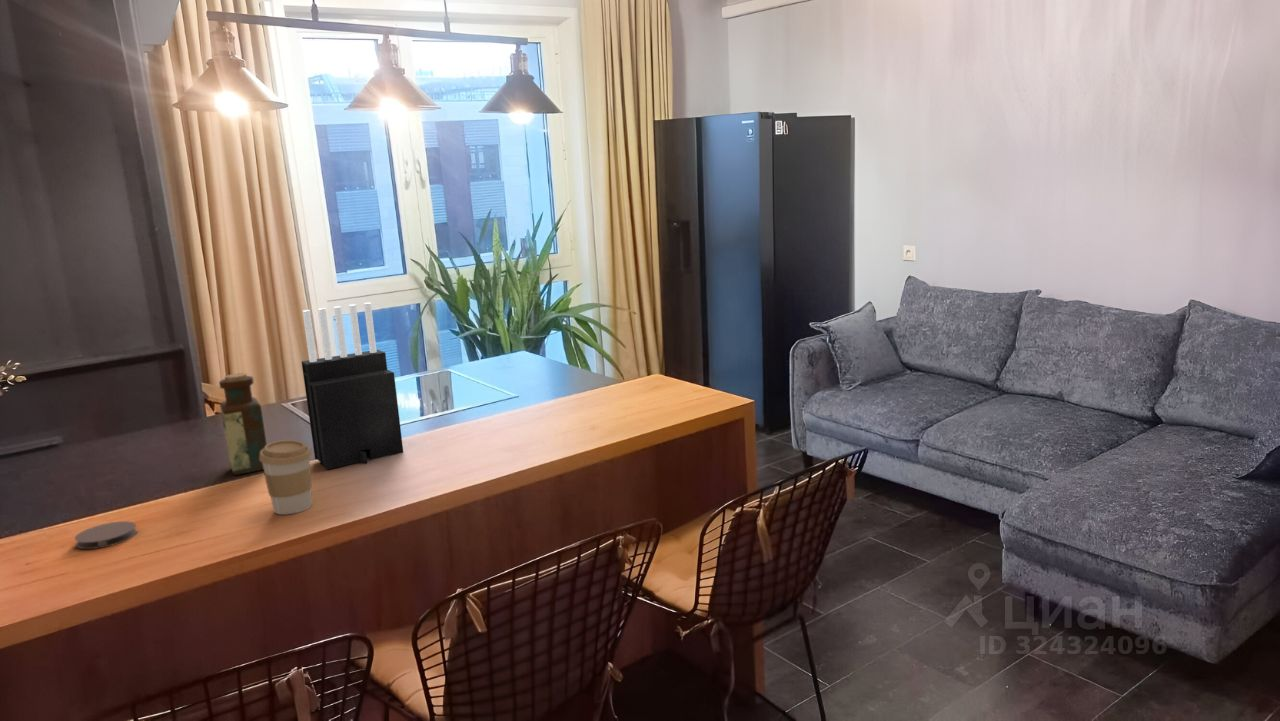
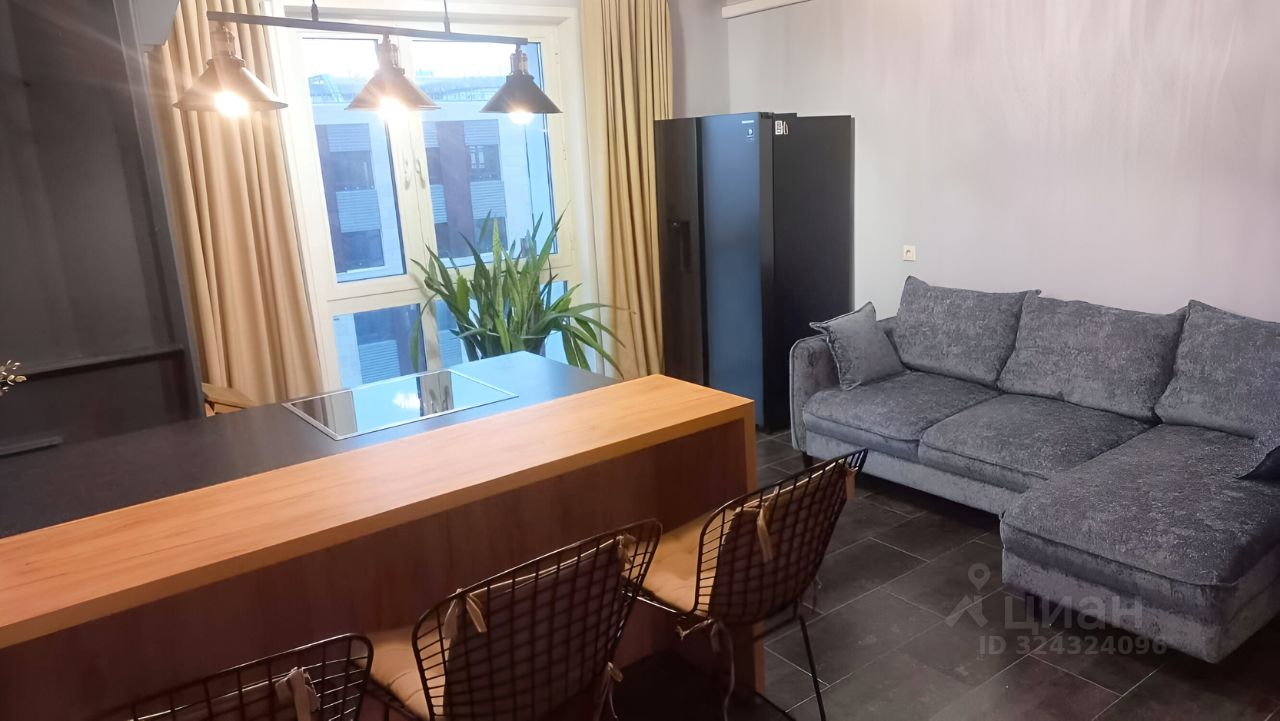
- coffee cup (288, 476)
- bottle (242, 421)
- coaster (106, 534)
- knife block (351, 383)
